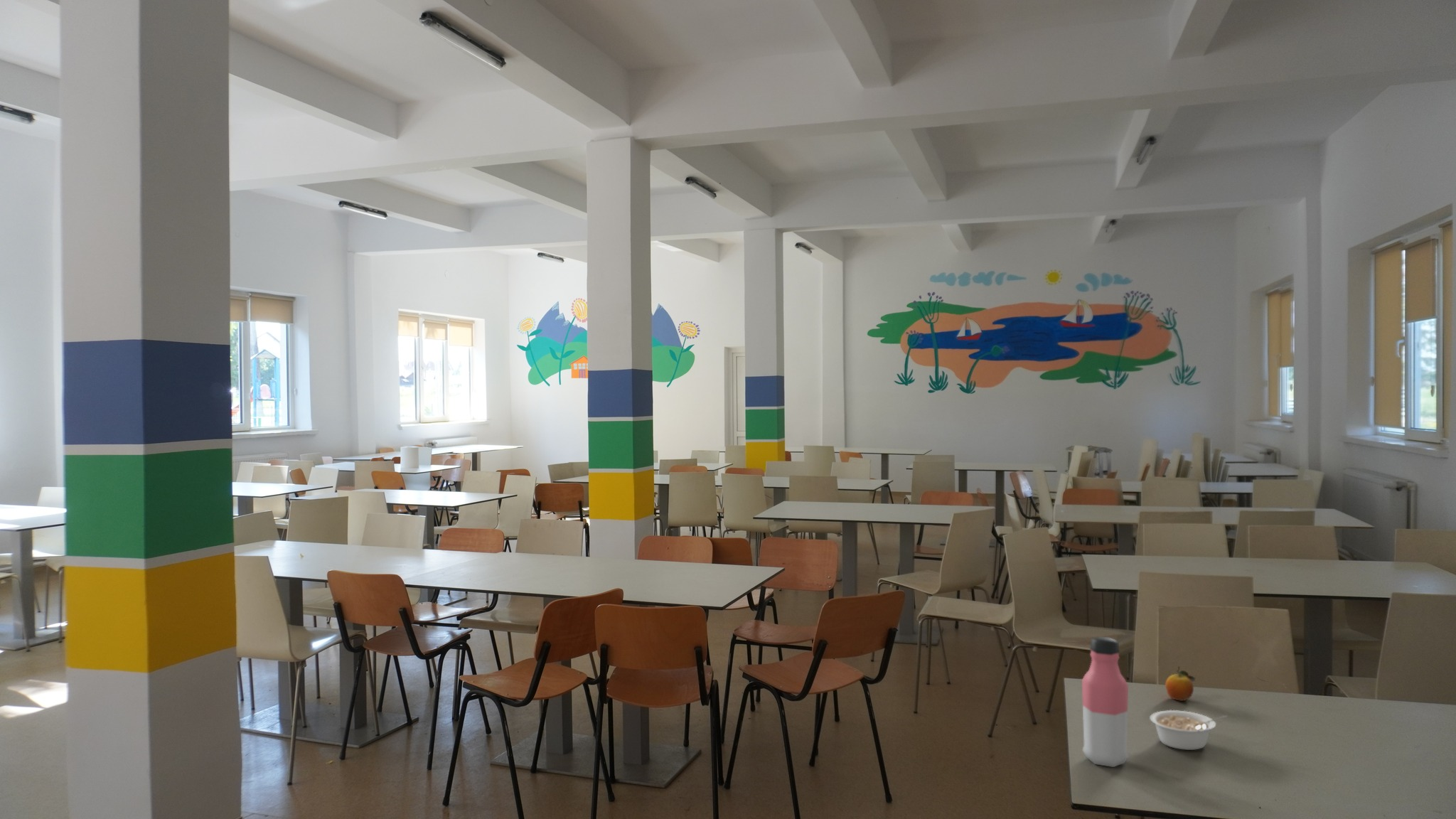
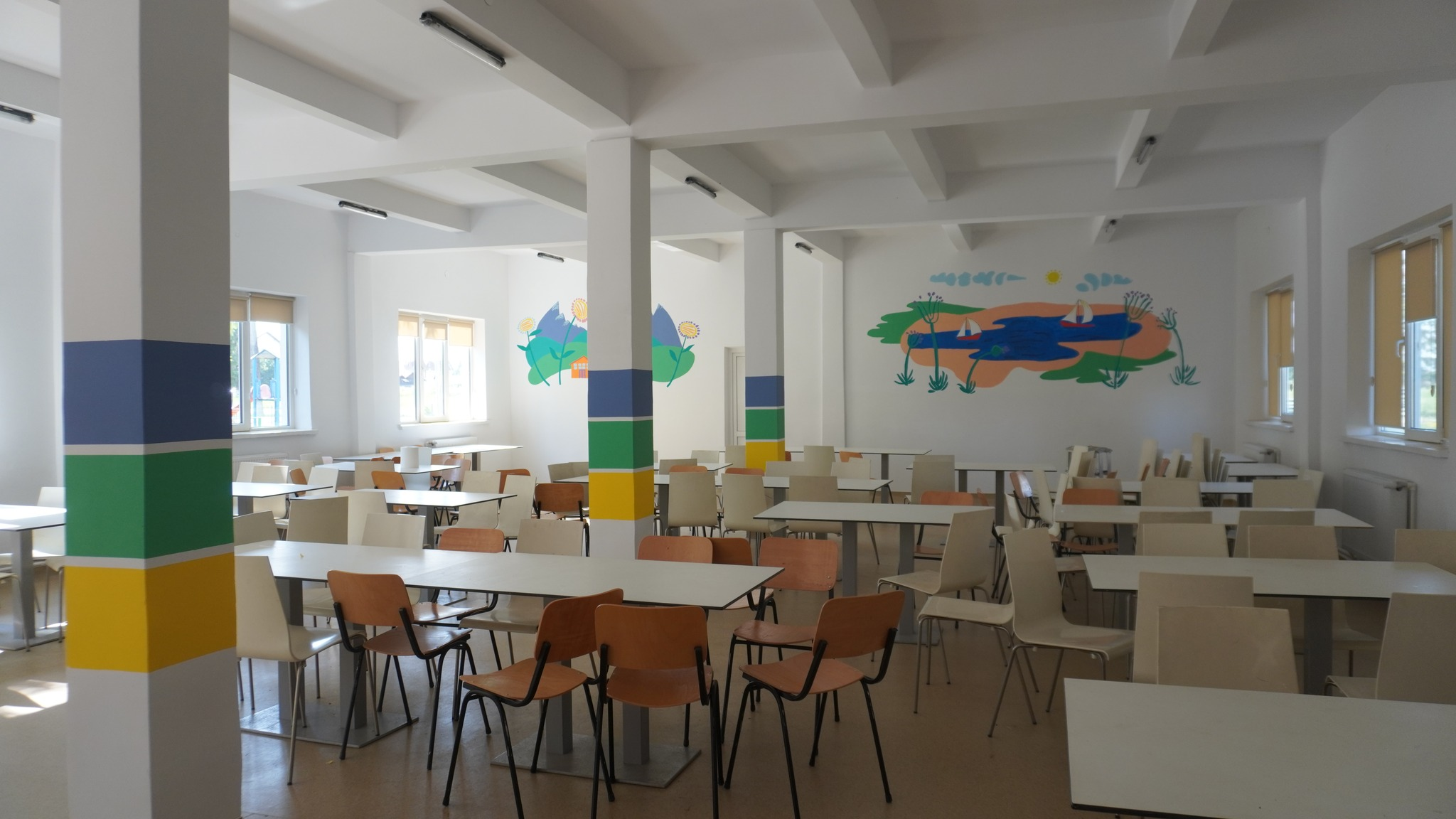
- legume (1184, 729)
- fruit (1184, 681)
- water bottle (1105, 700)
